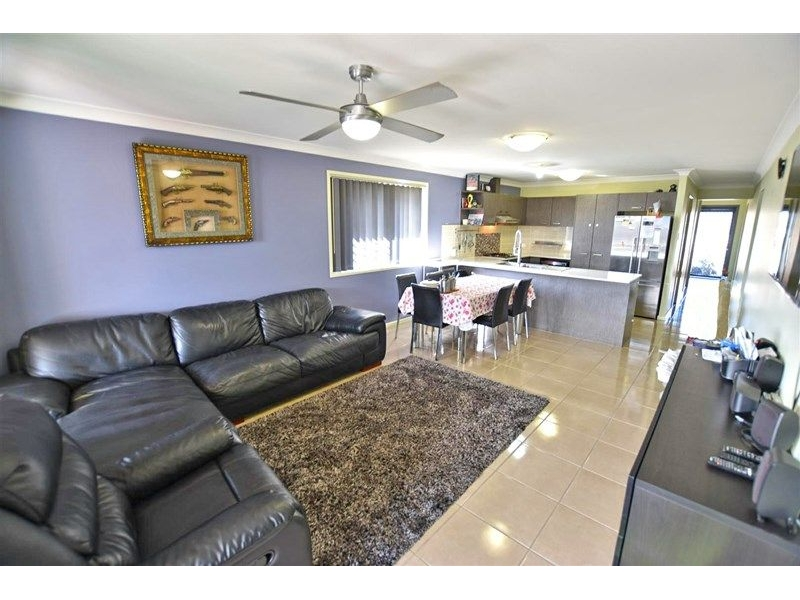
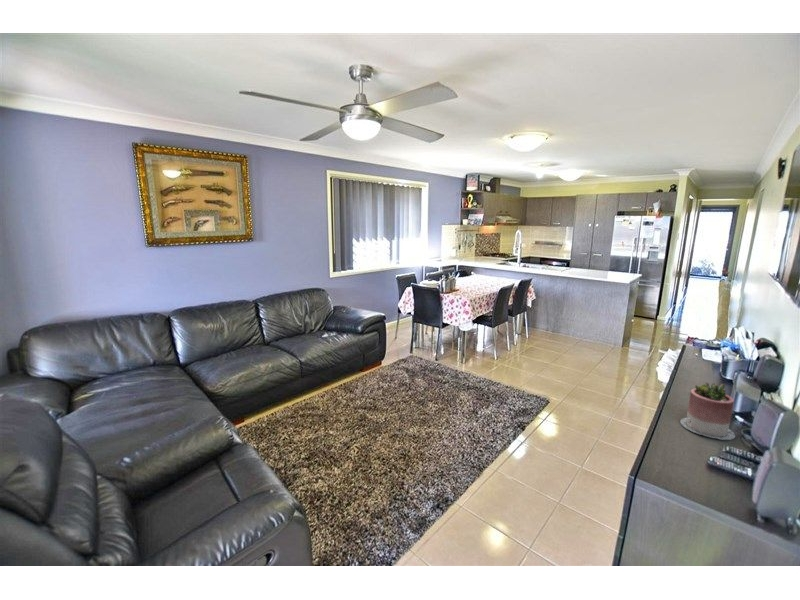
+ succulent planter (710, 406)
